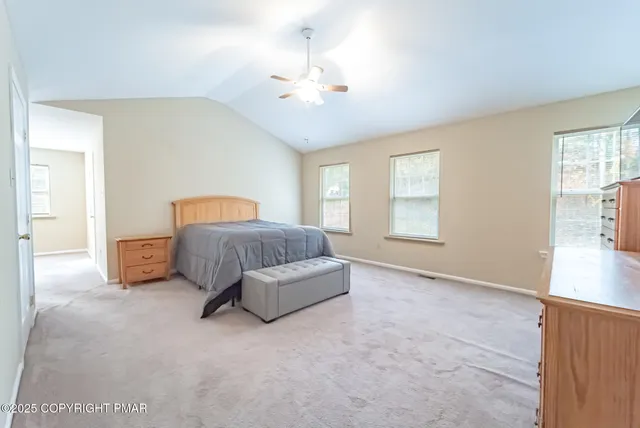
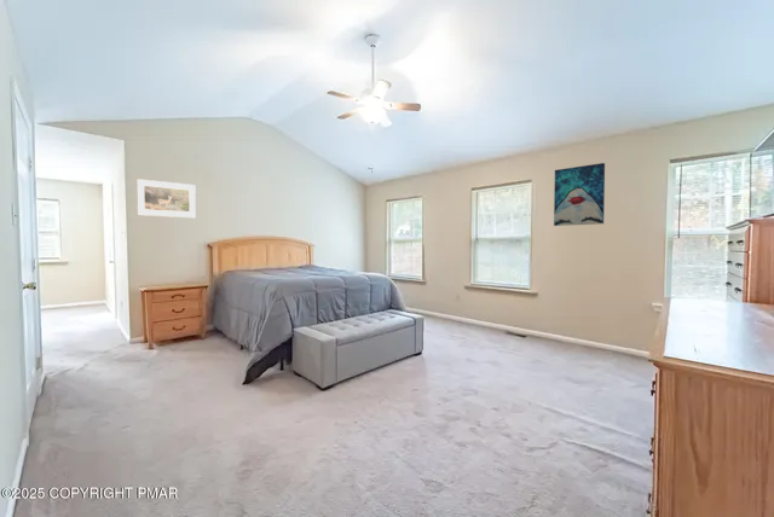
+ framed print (167, 199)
+ wall art (578, 196)
